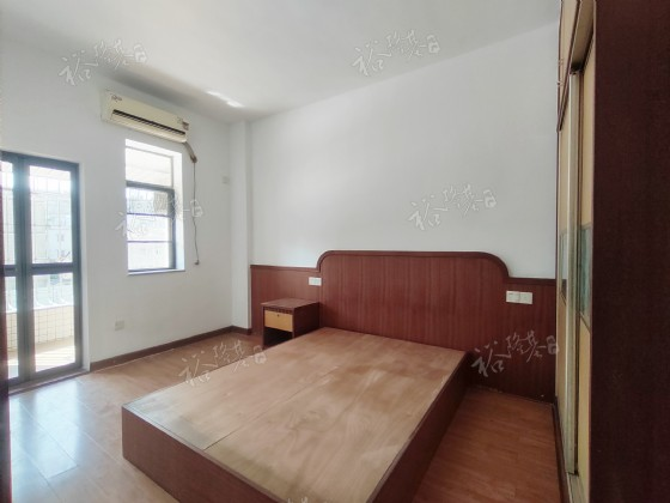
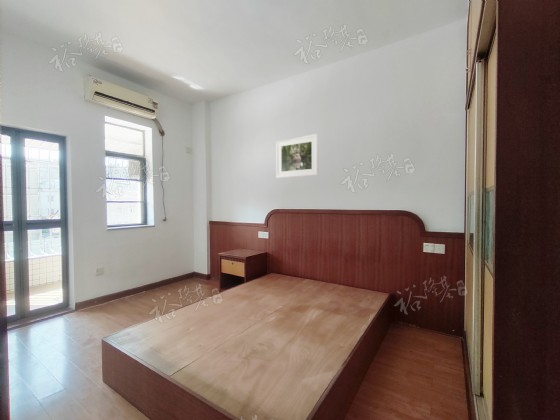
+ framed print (296, 157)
